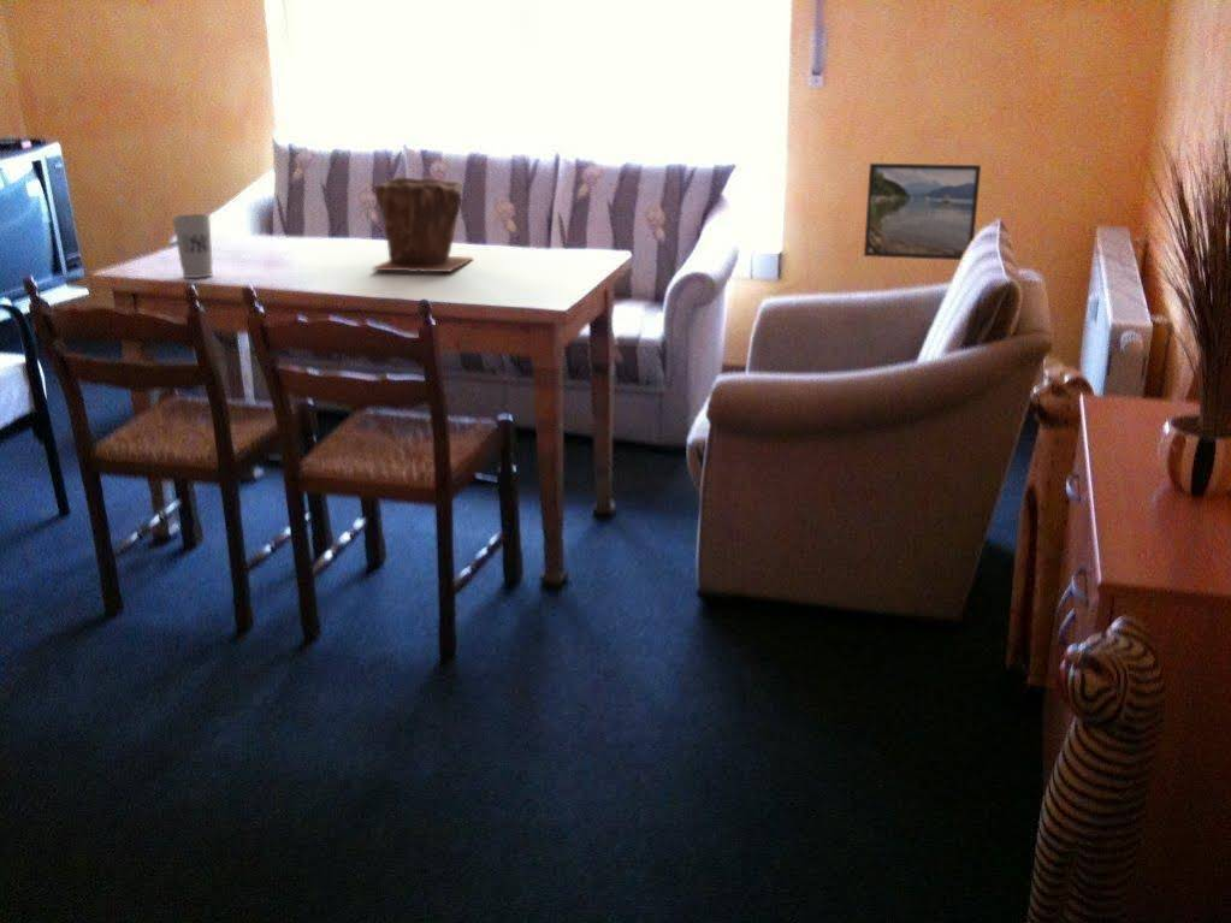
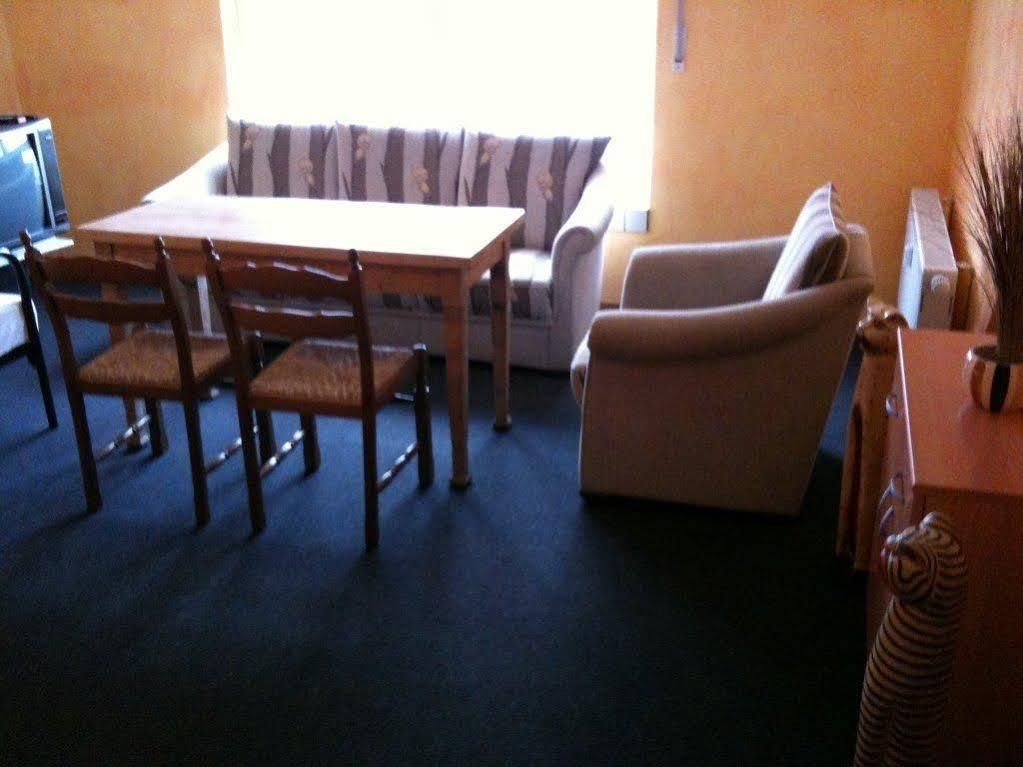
- cup (194, 245)
- plant pot (421, 221)
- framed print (921, 211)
